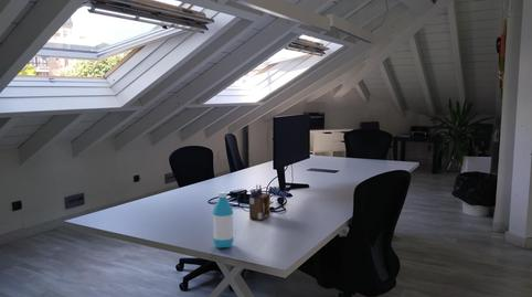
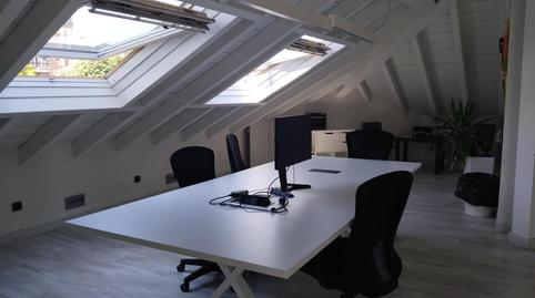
- water bottle (223, 219)
- desk organizer (259, 201)
